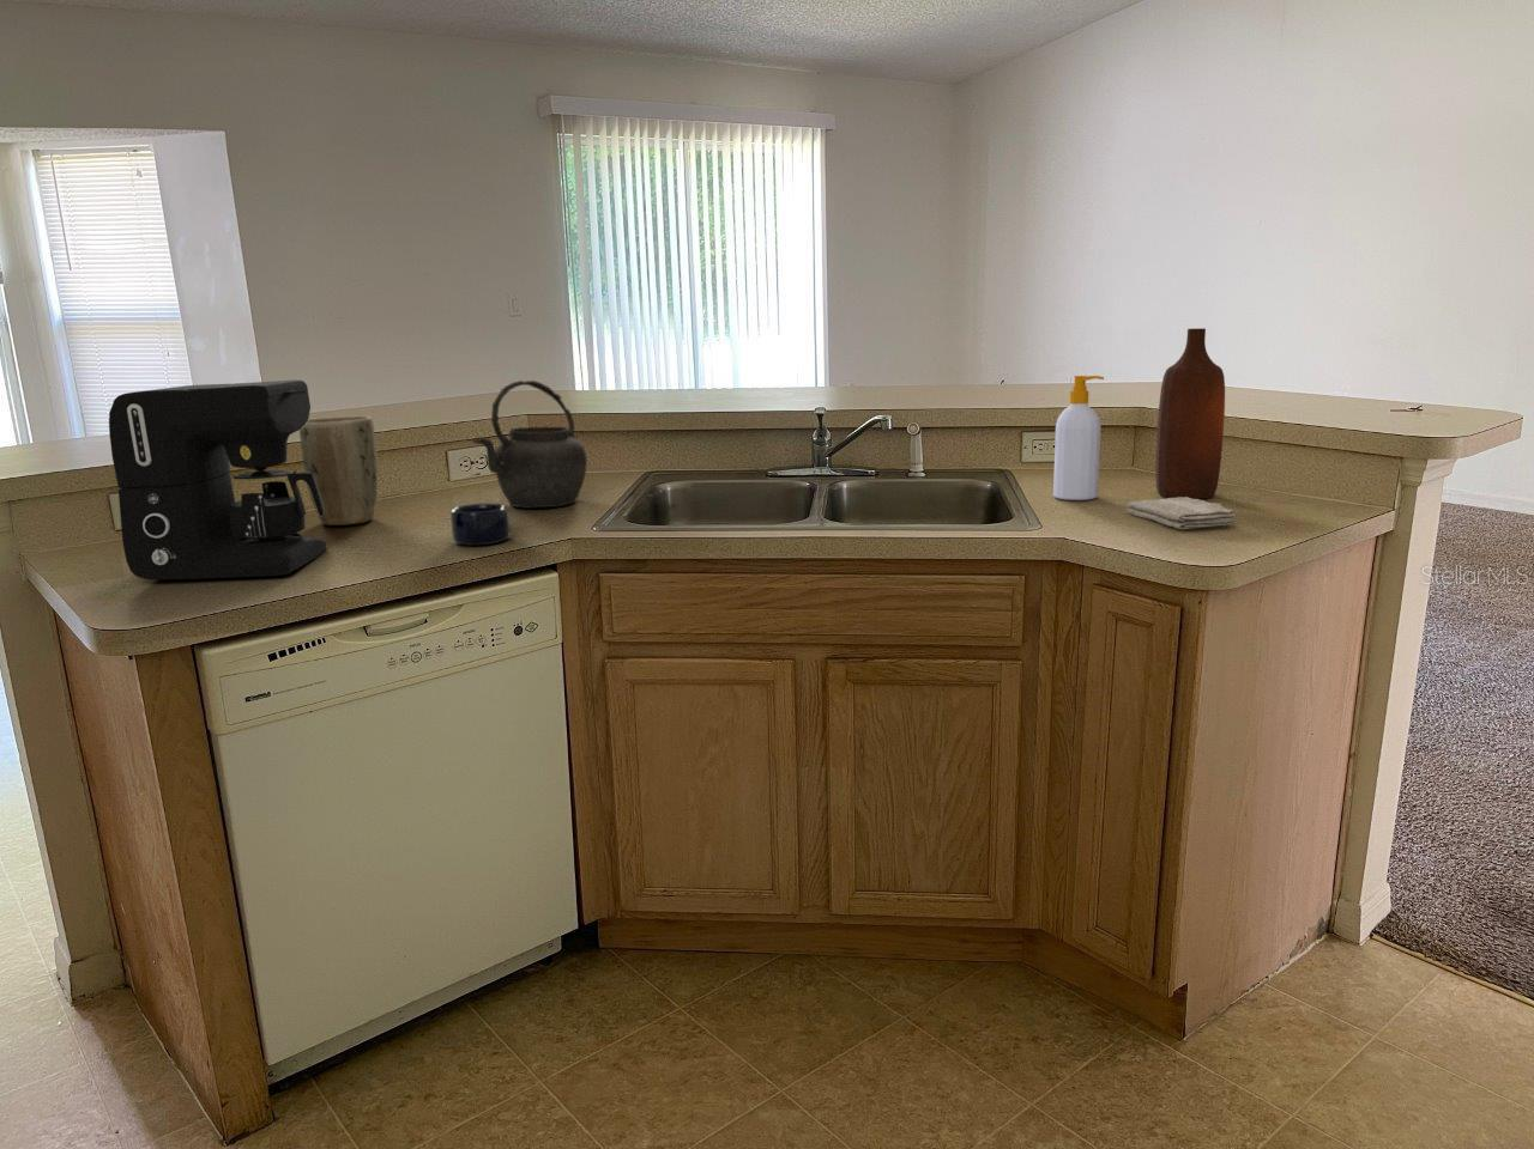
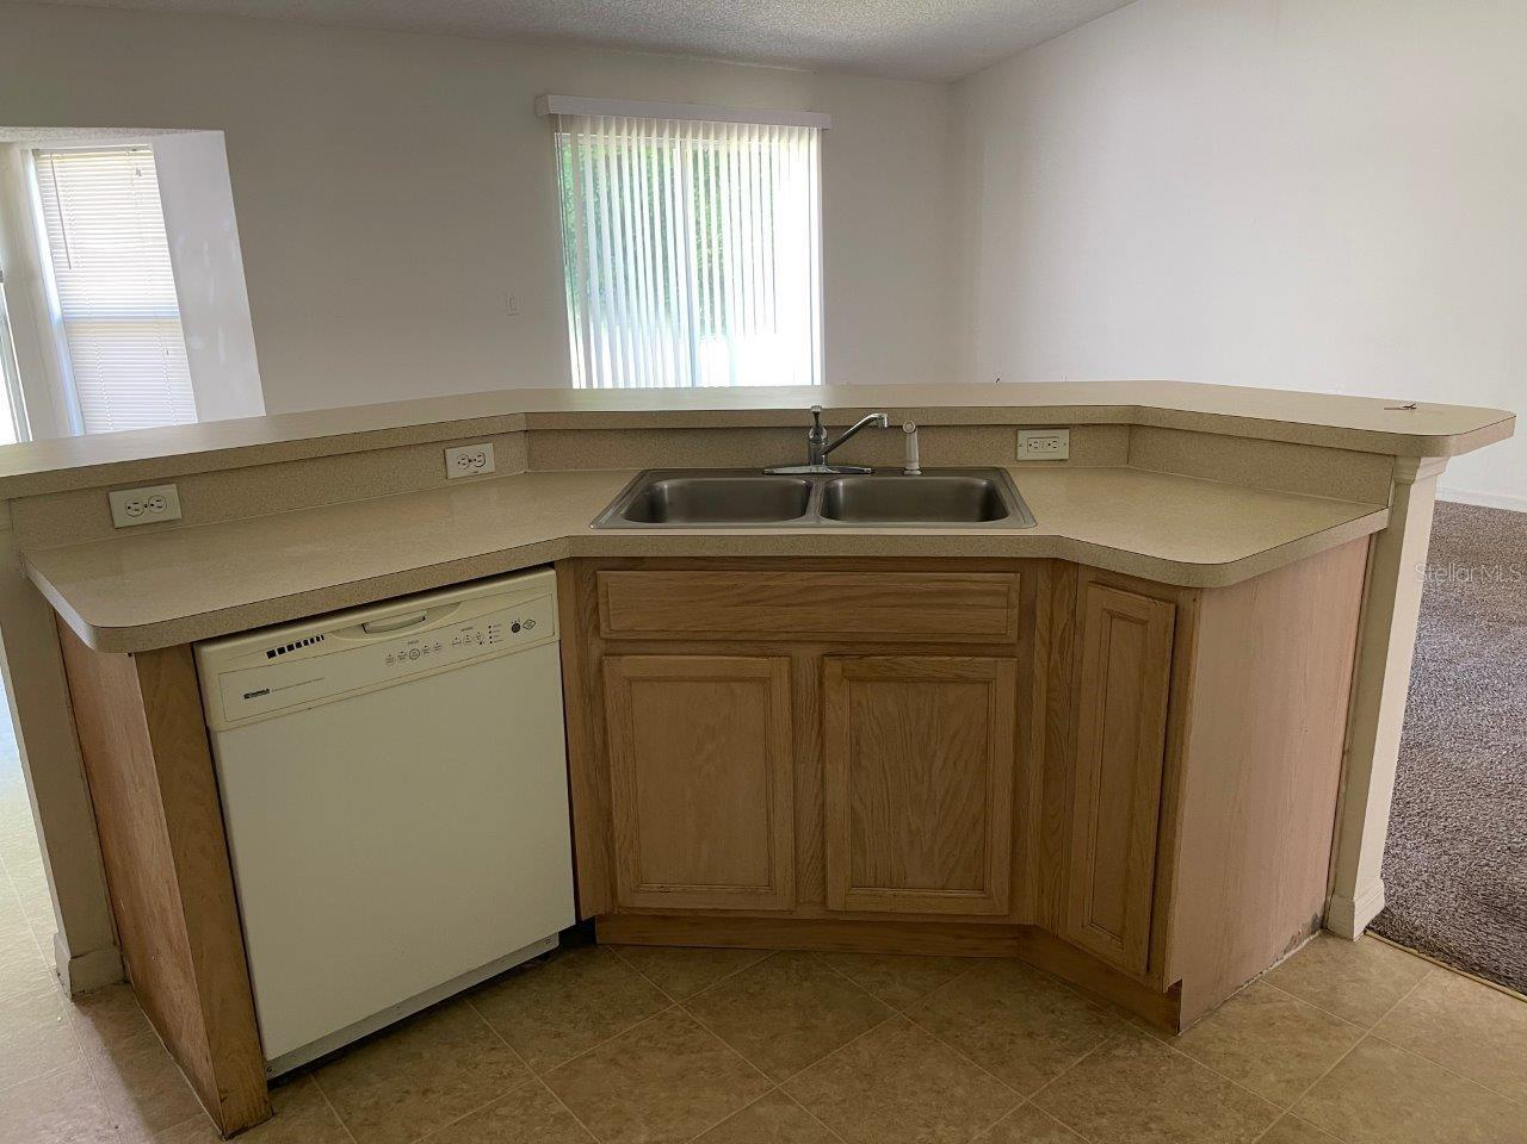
- bottle (1190, 413)
- plant pot (342, 471)
- mug (480, 524)
- soap bottle (1079, 437)
- coffee maker (229, 477)
- washcloth (1180, 511)
- kettle (527, 443)
